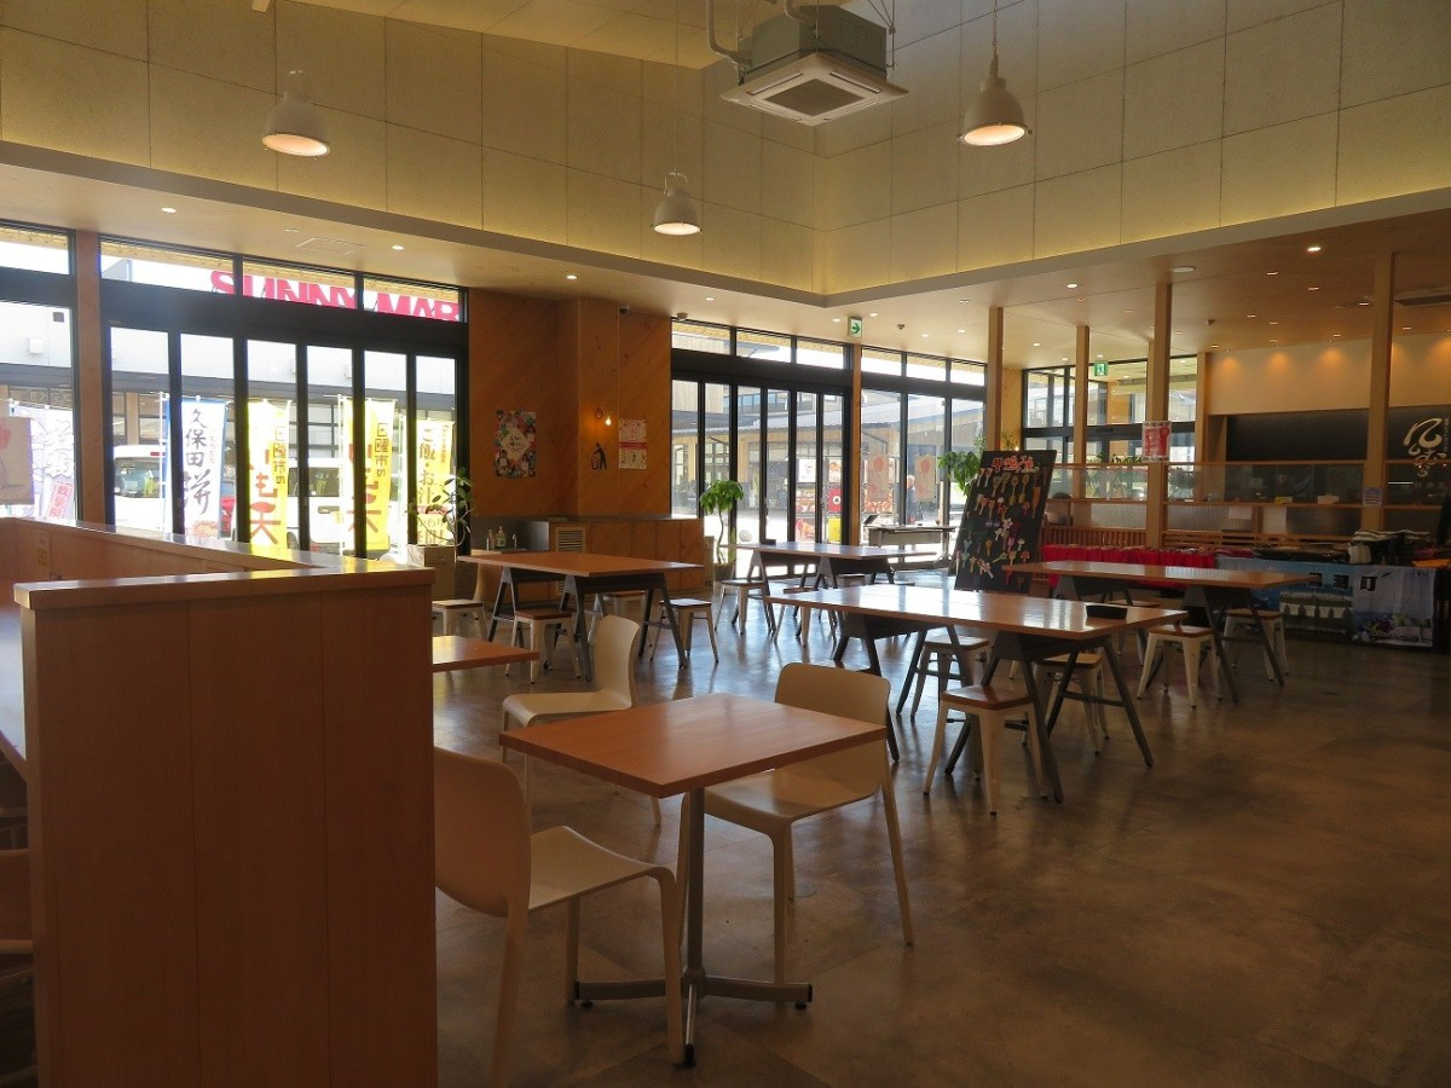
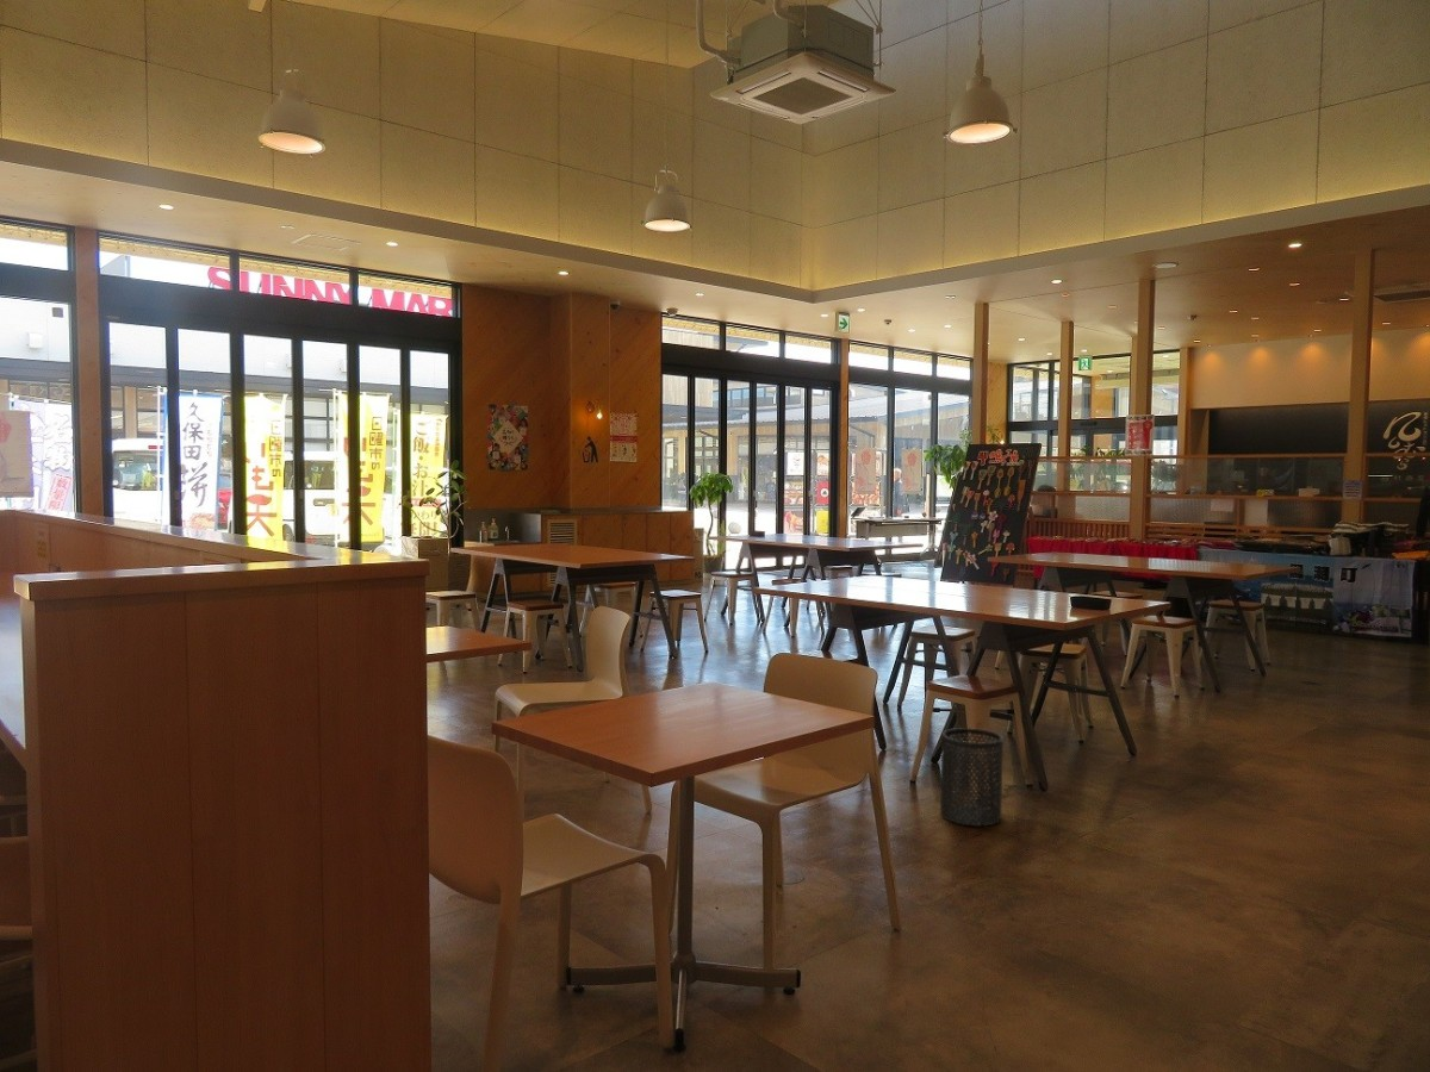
+ trash can (971, 775)
